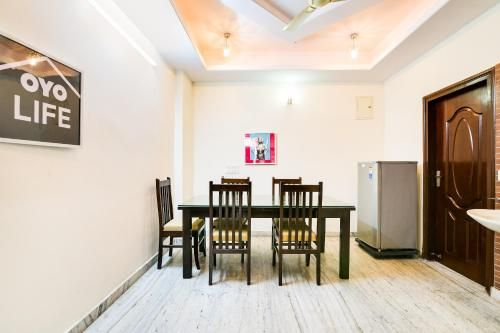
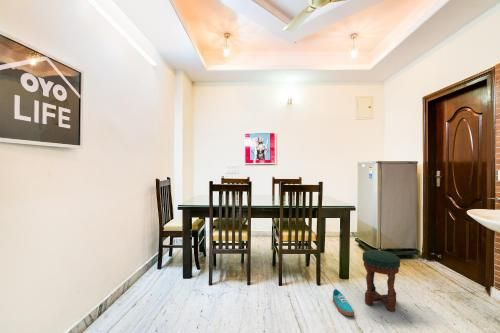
+ sneaker (342, 301)
+ stool (380, 273)
